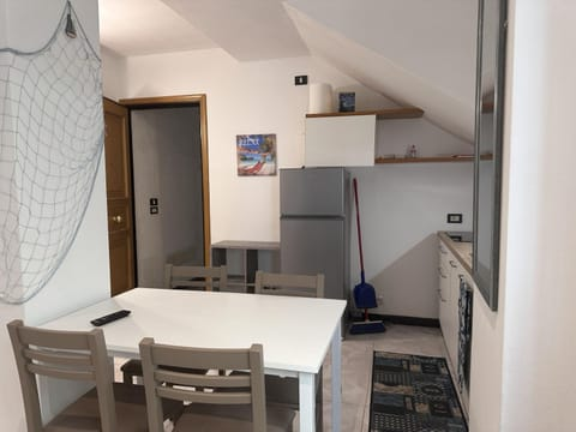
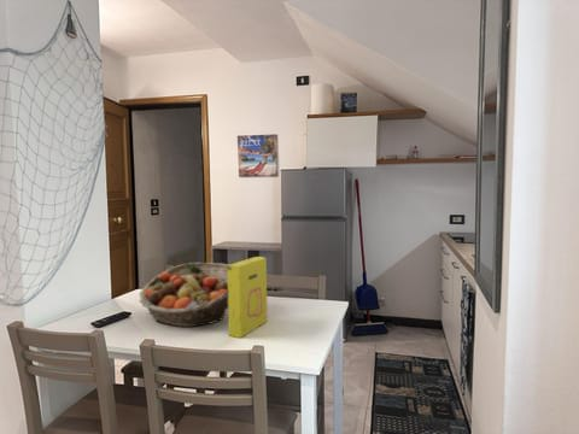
+ fruit basket (191, 292)
+ cereal box (247, 294)
